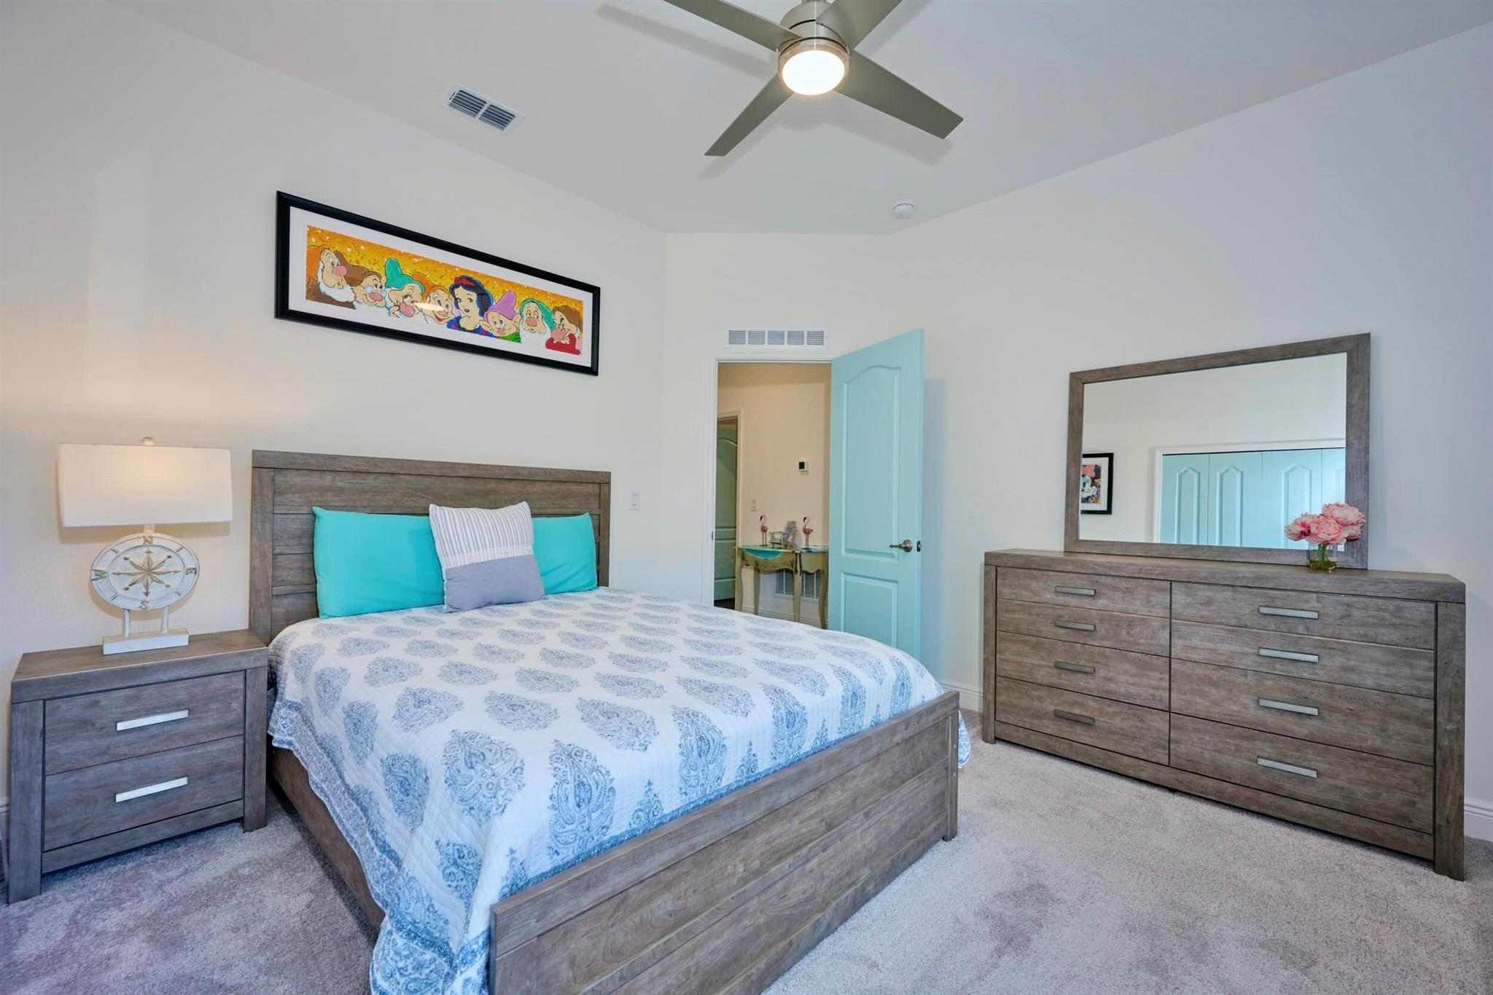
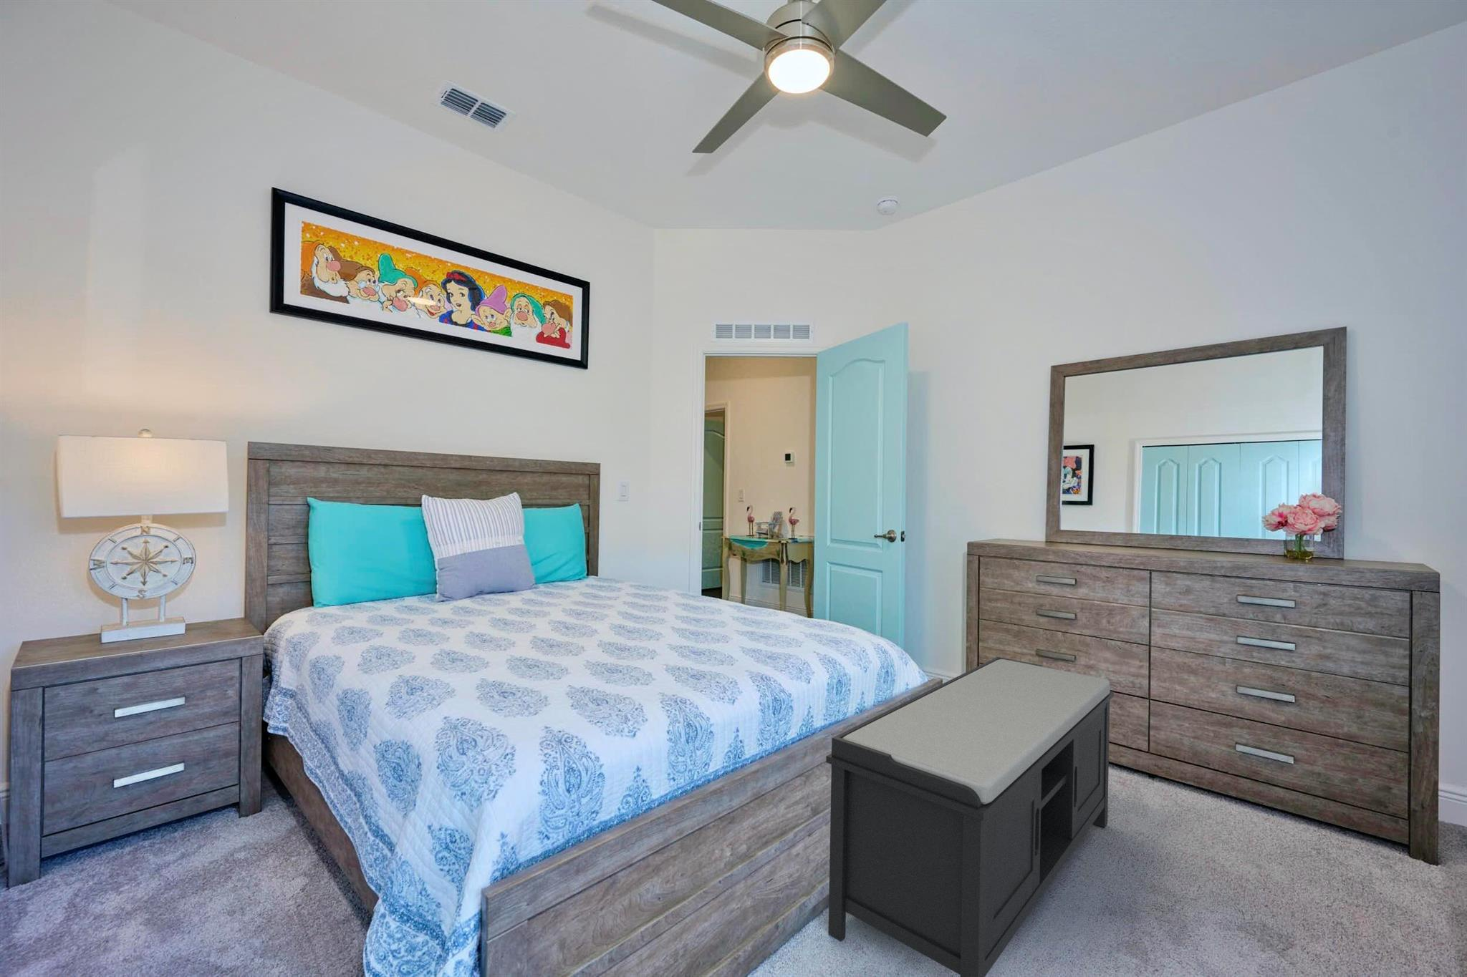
+ bench (990, 786)
